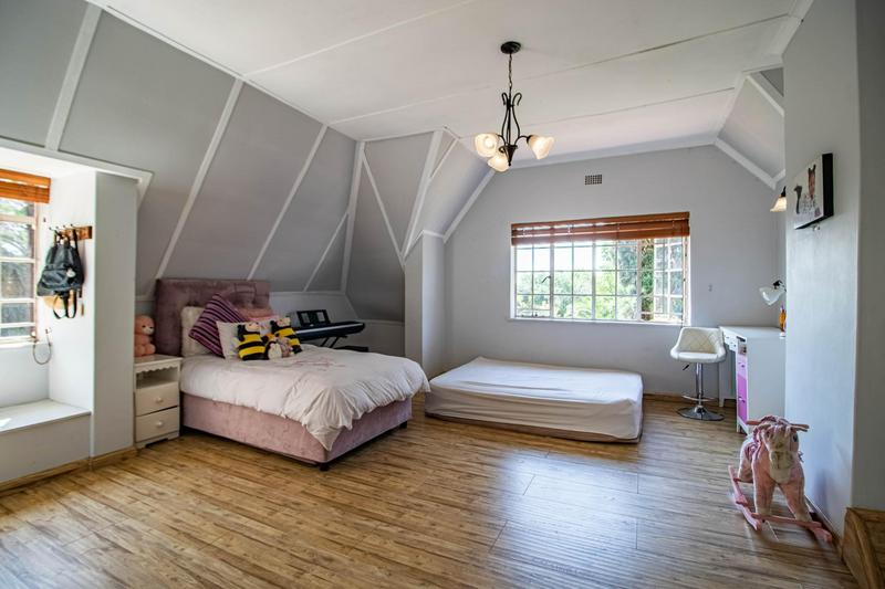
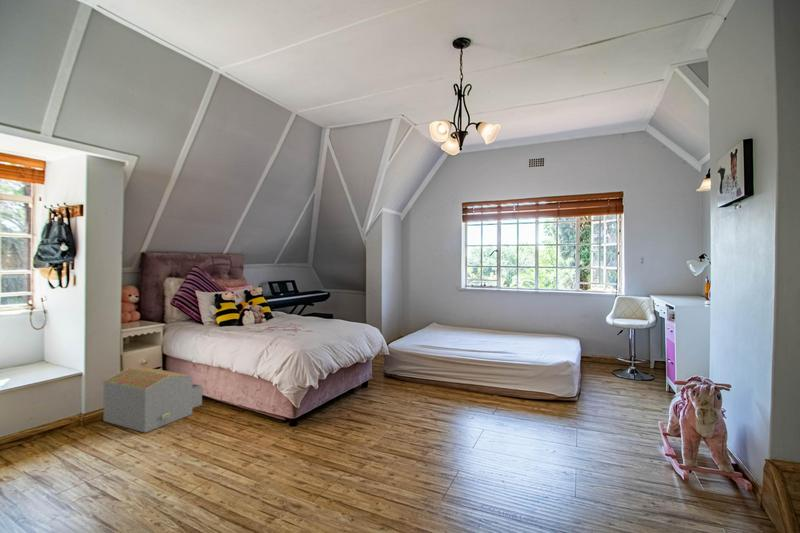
+ architectural model (160, 391)
